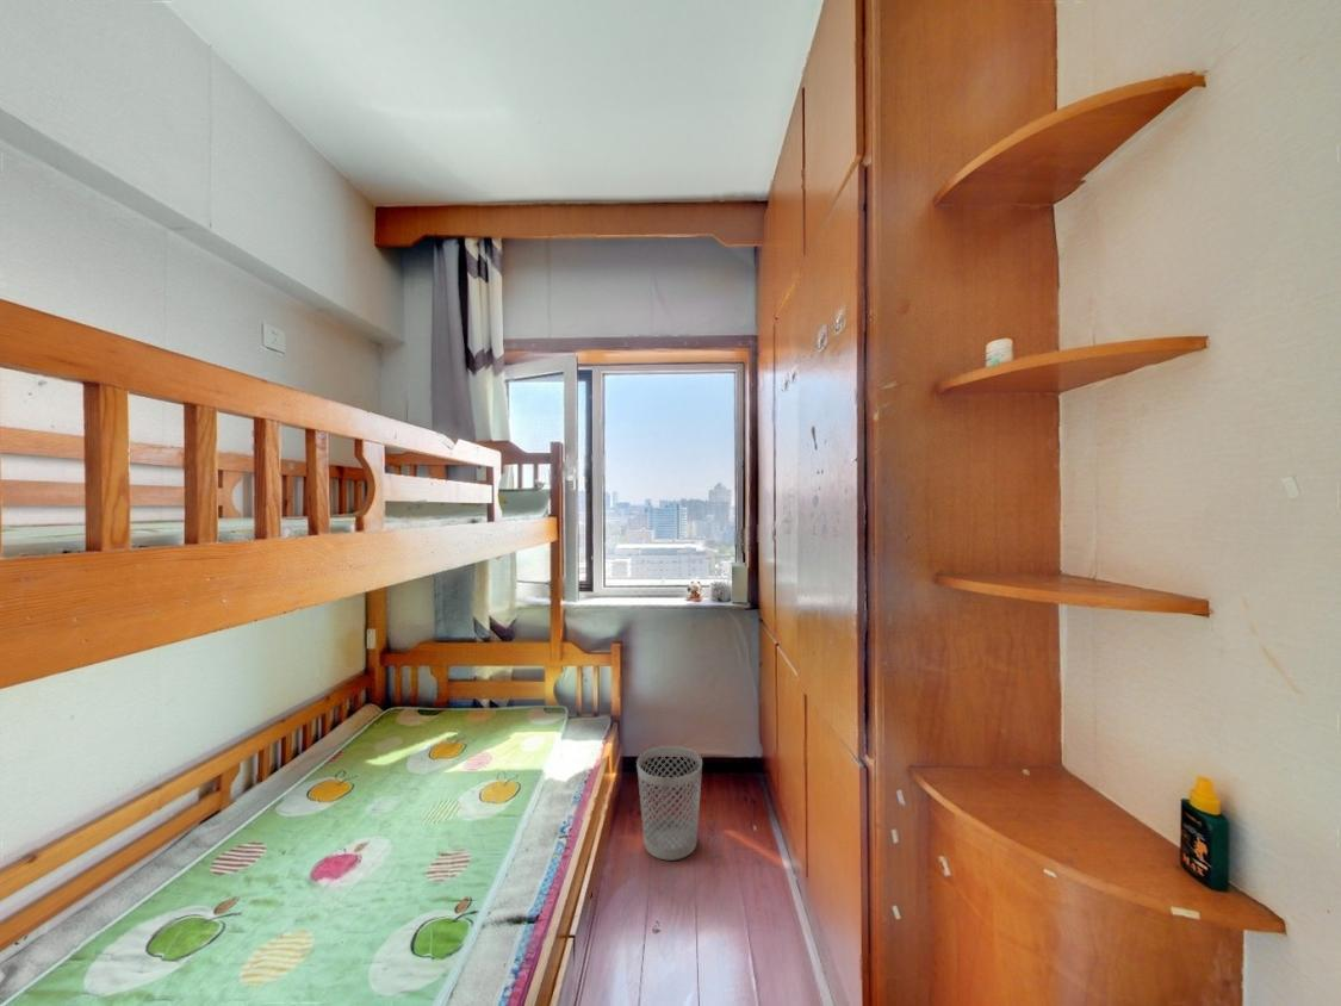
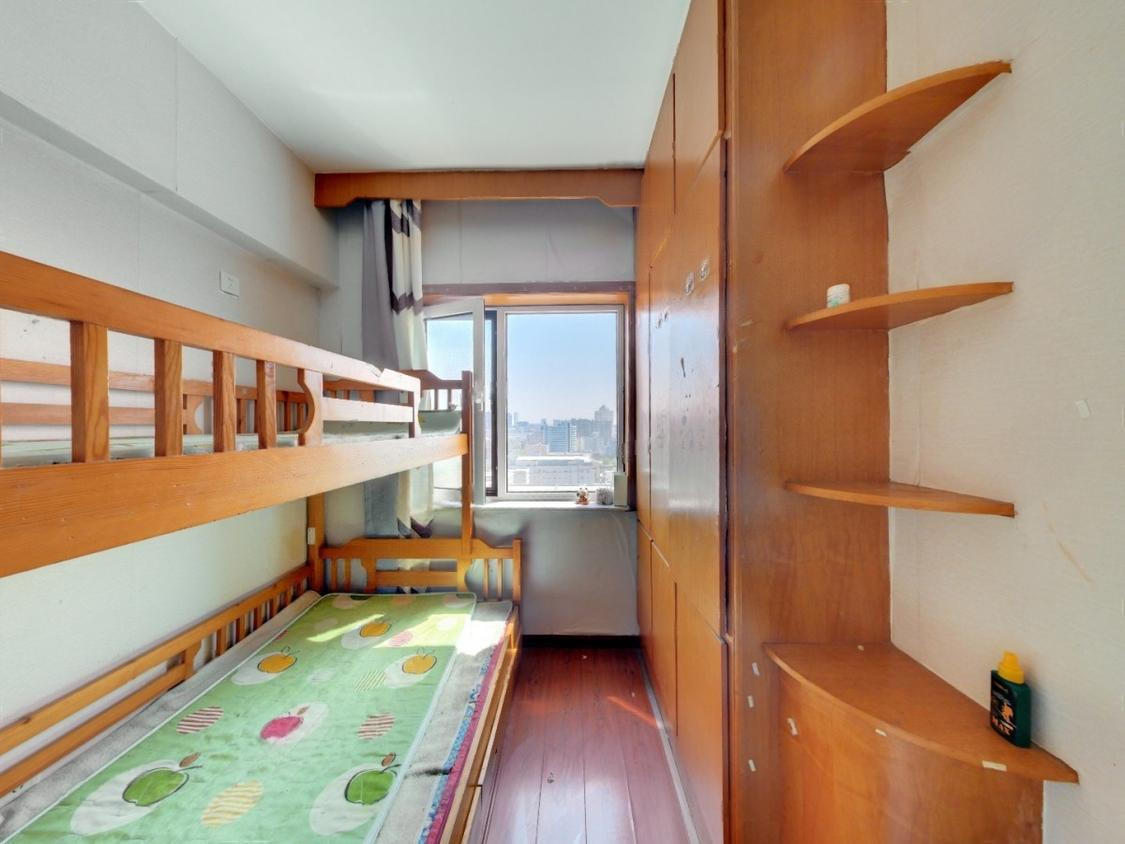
- wastebasket (669, 802)
